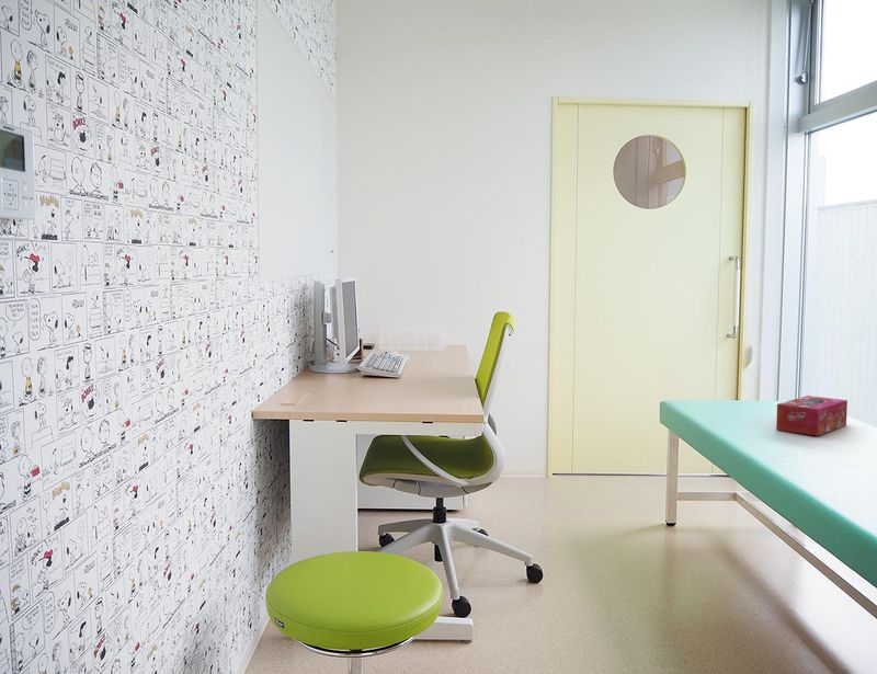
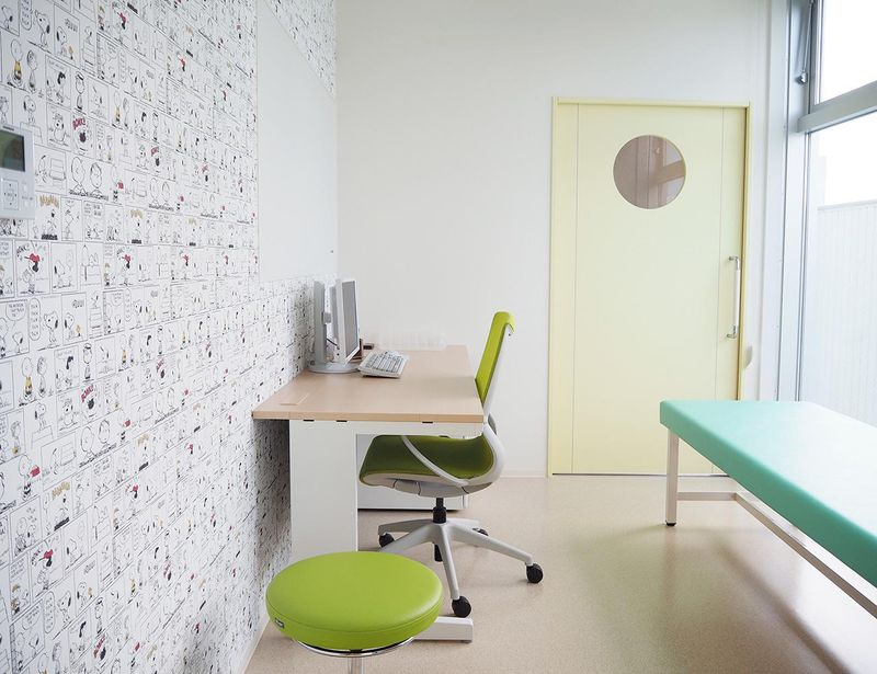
- tissue box (811, 414)
